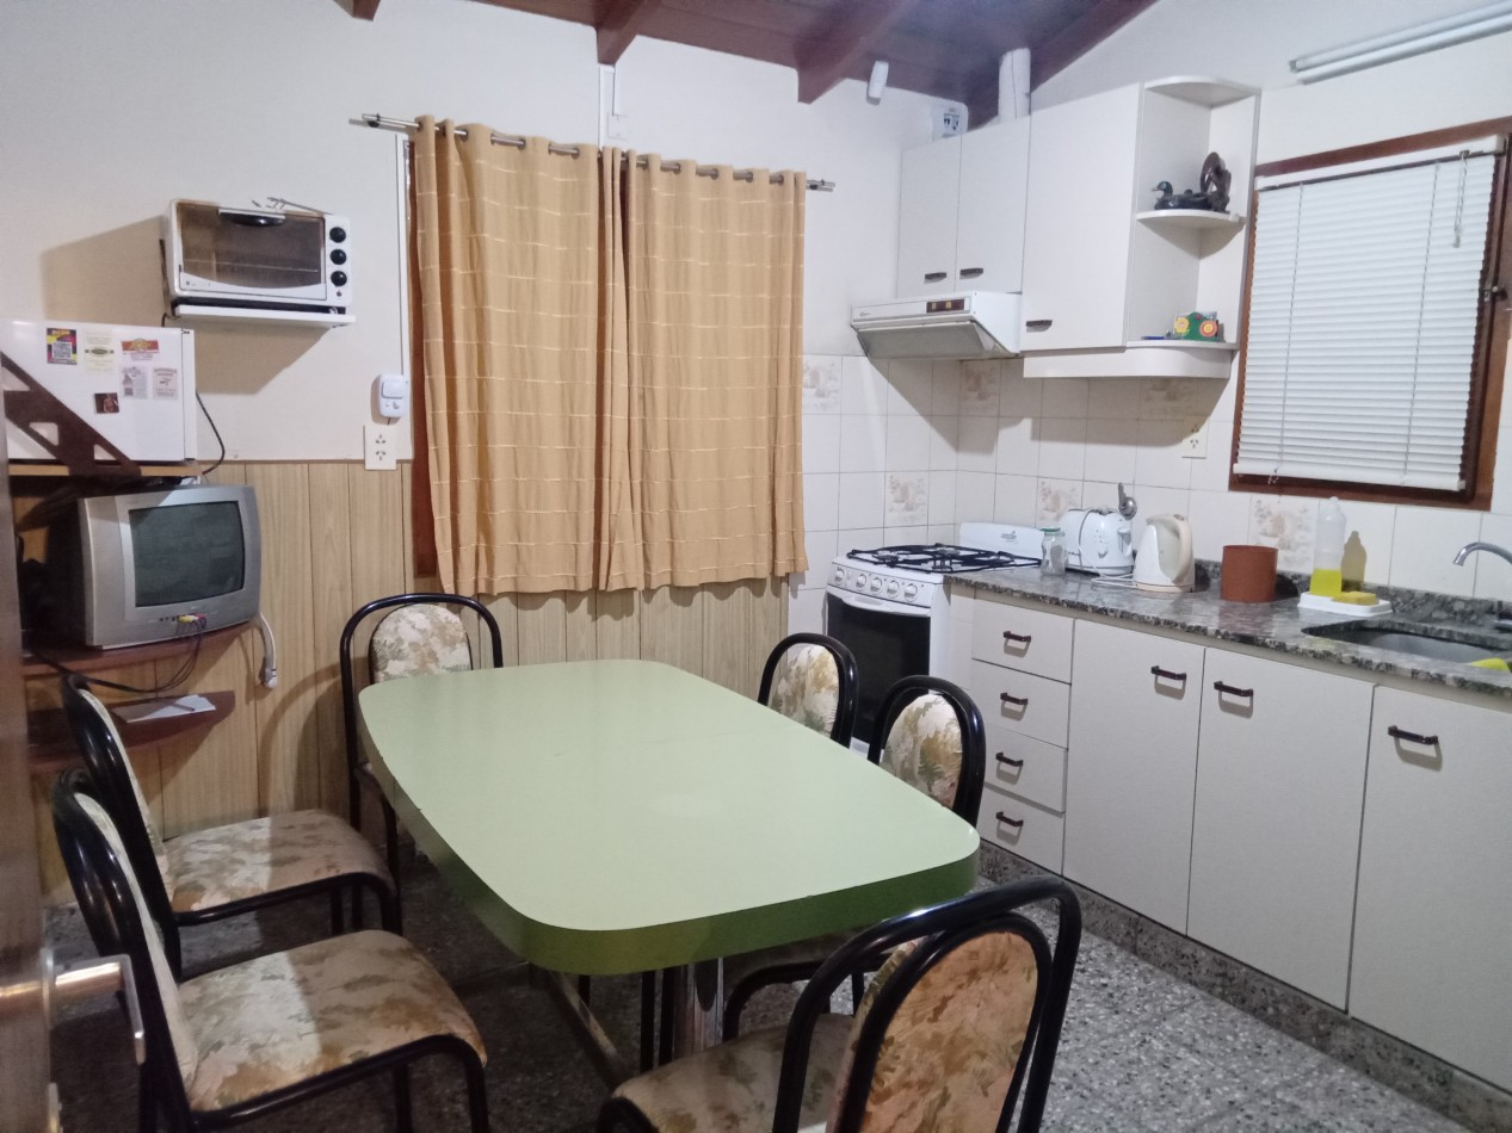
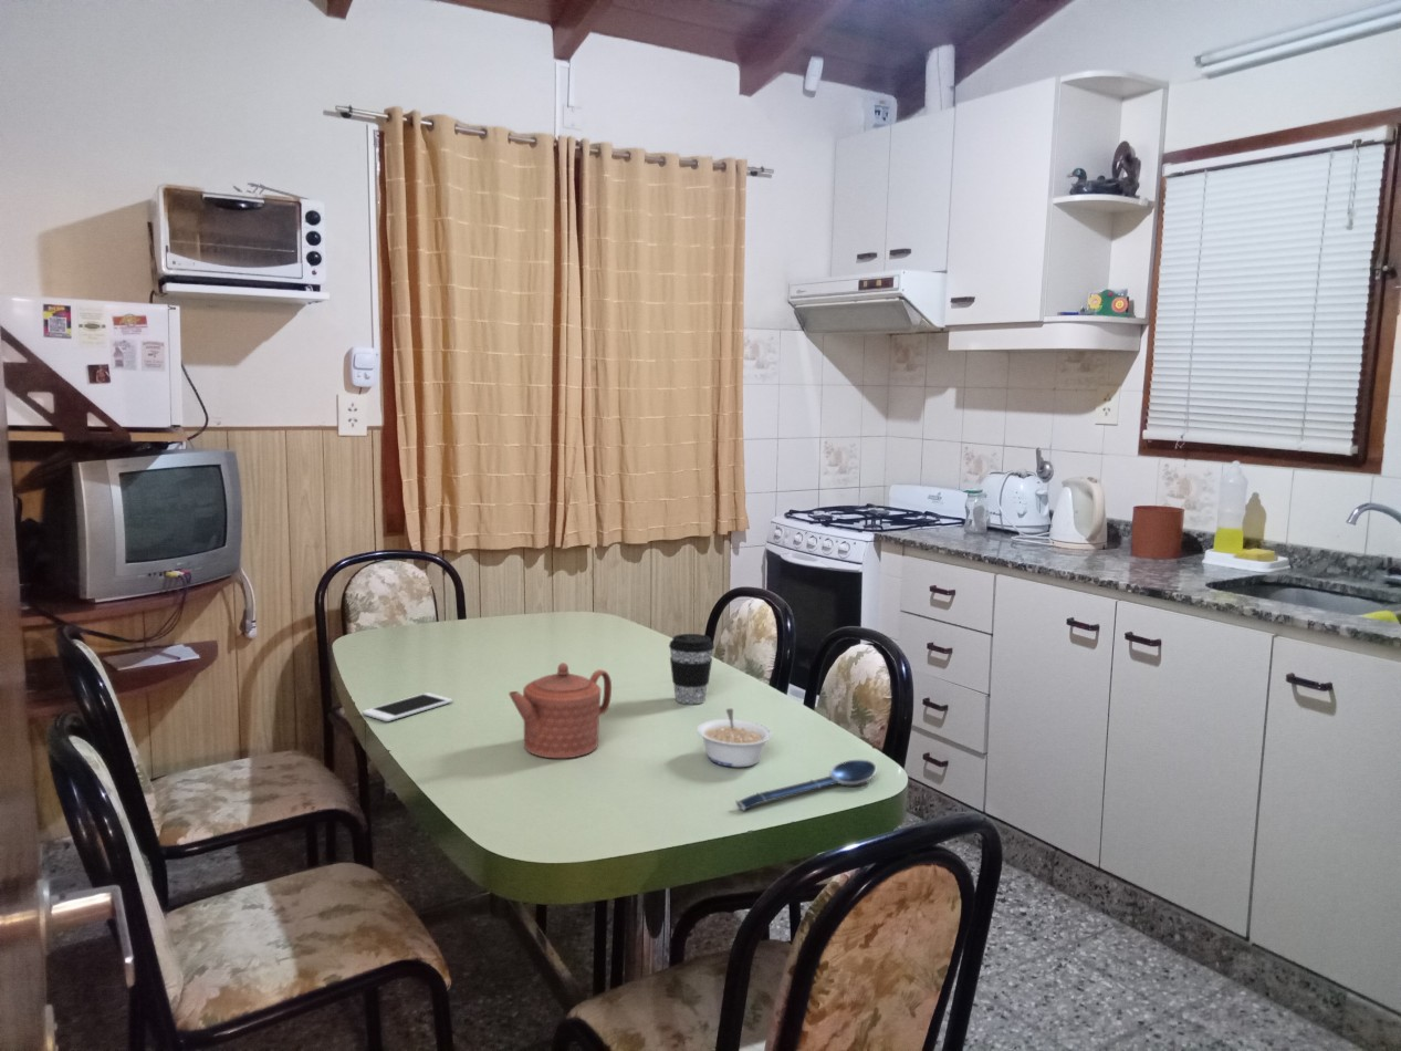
+ teapot (561, 705)
+ legume (731, 740)
+ spoon (806, 782)
+ cell phone (408, 706)
+ coffee cup (691, 668)
